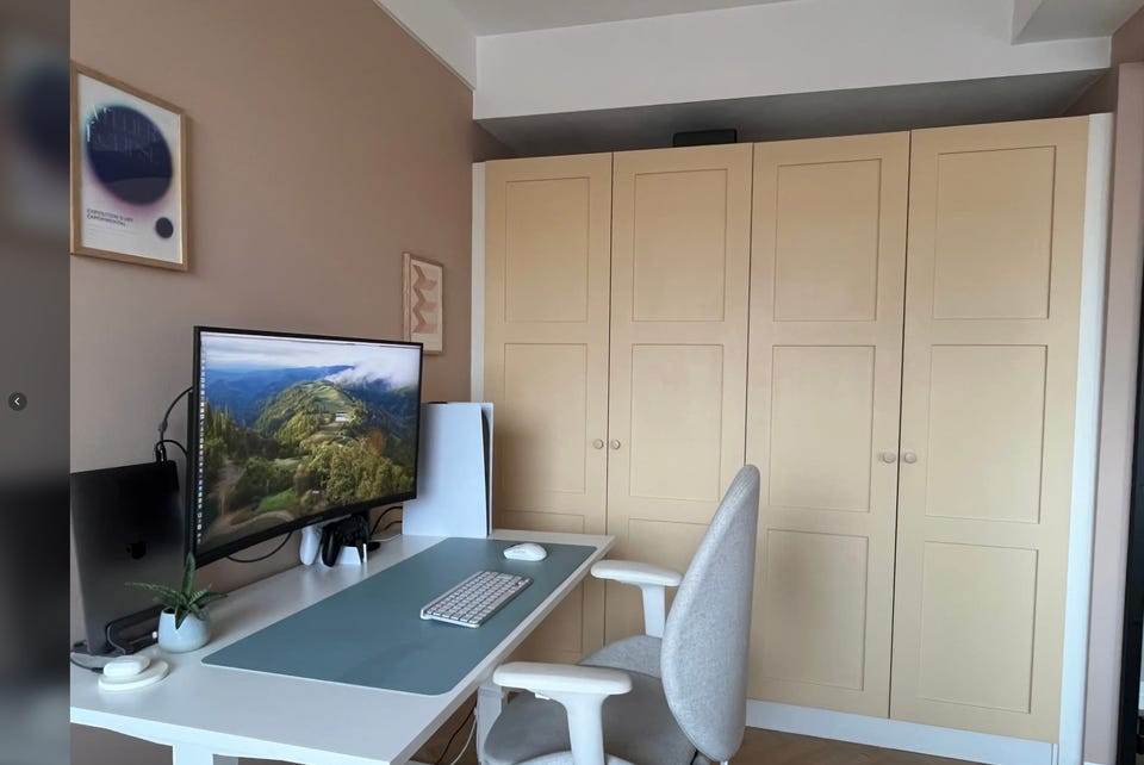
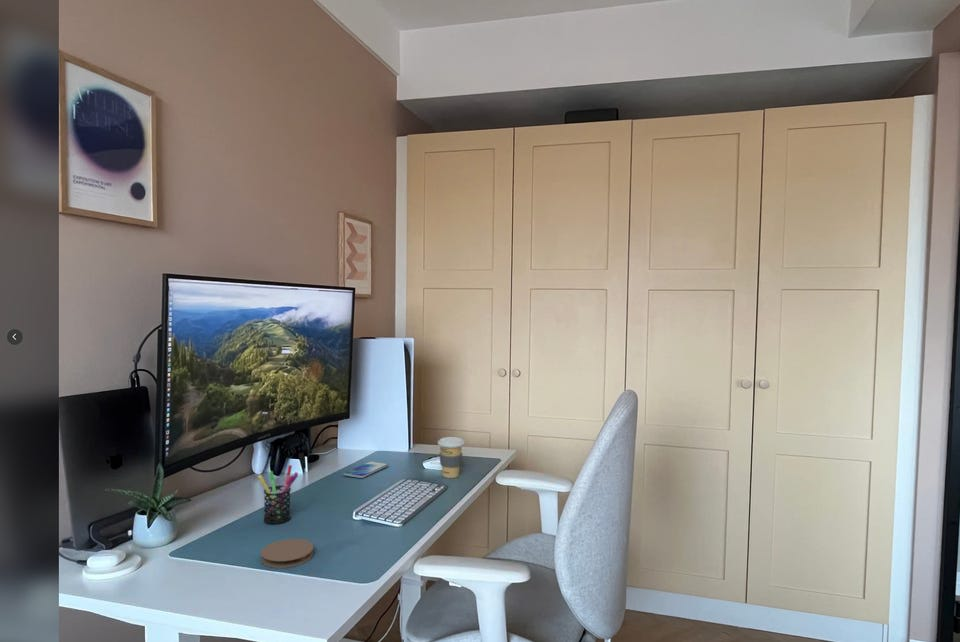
+ coaster (287, 552)
+ smartphone (366, 469)
+ pen holder (277, 493)
+ coffee cup (450, 457)
